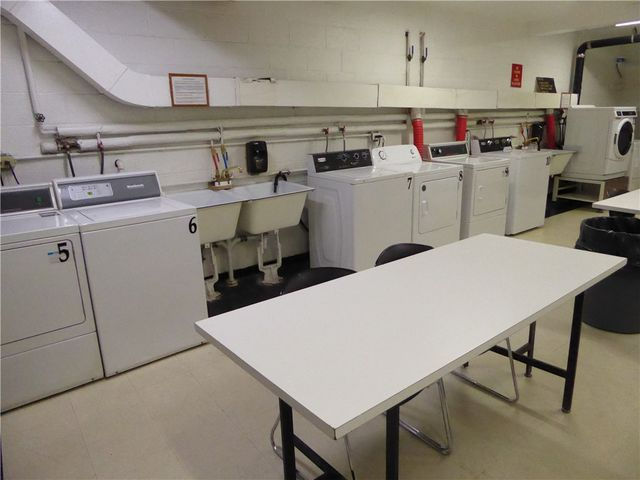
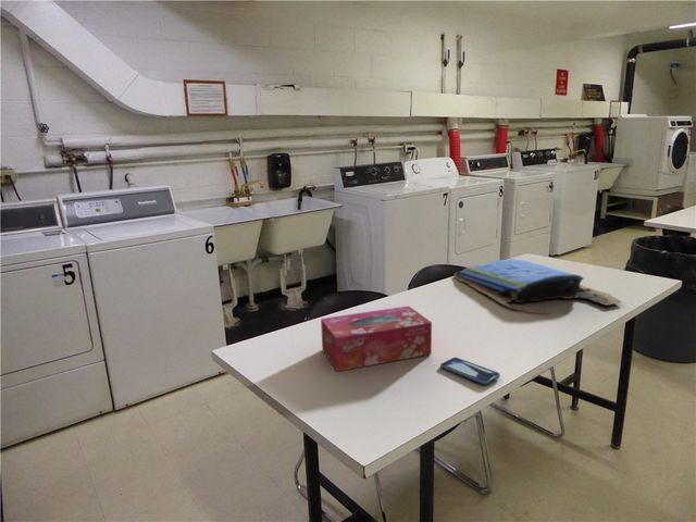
+ towel (529, 277)
+ tissue box (375, 336)
+ smartphone (469, 370)
